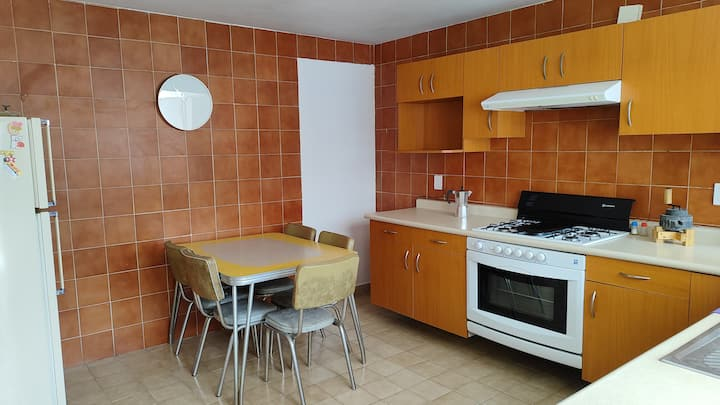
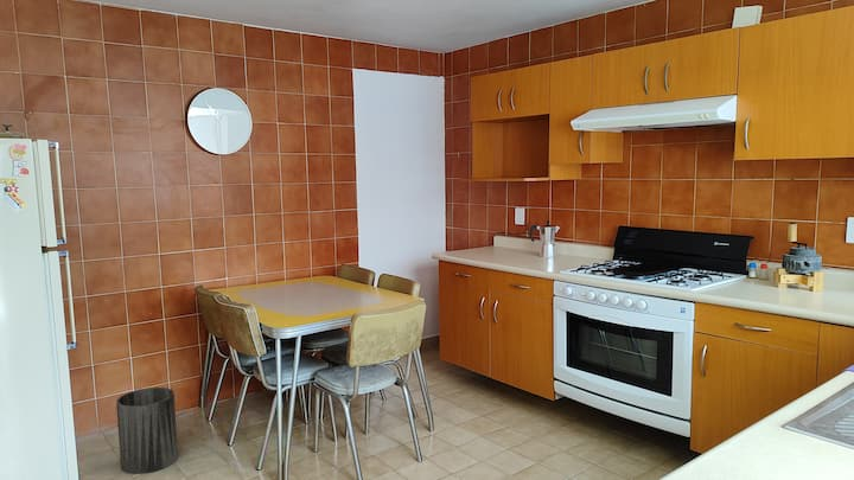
+ trash can (147, 429)
